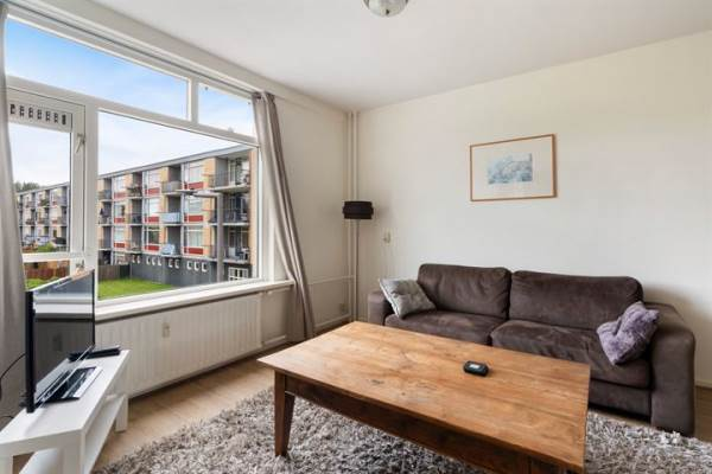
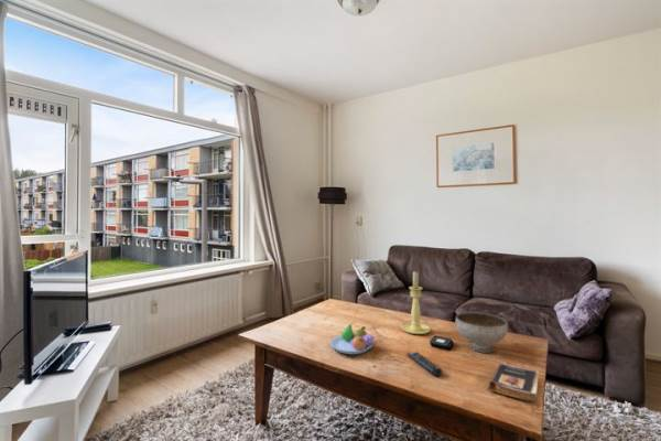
+ remote control (423, 362)
+ book (516, 379)
+ bowl (480, 333)
+ fruit bowl (351, 337)
+ candle holder (415, 300)
